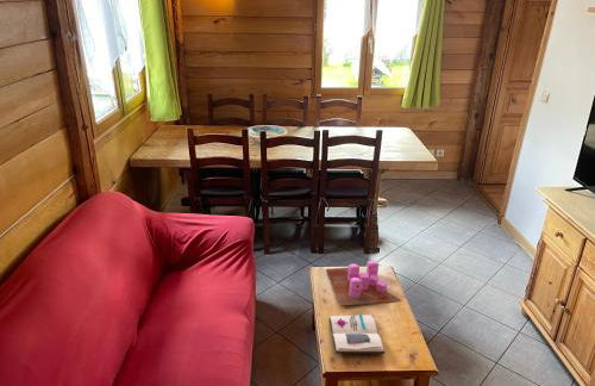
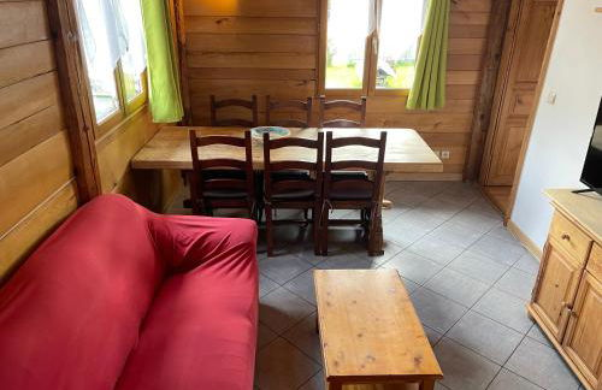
- book (355, 332)
- candle (364, 276)
